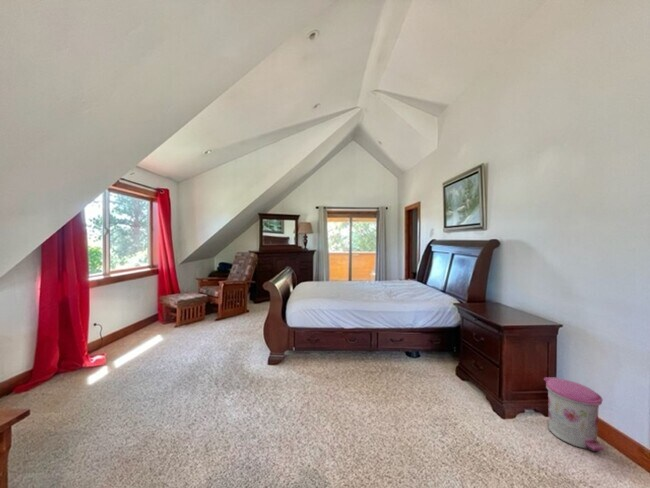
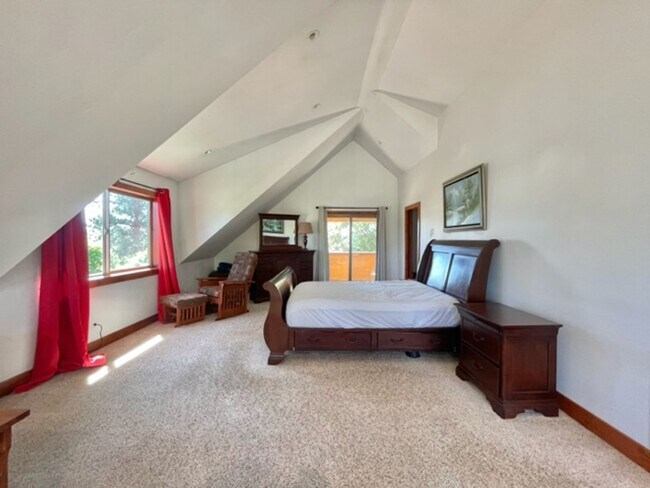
- trash can (571, 410)
